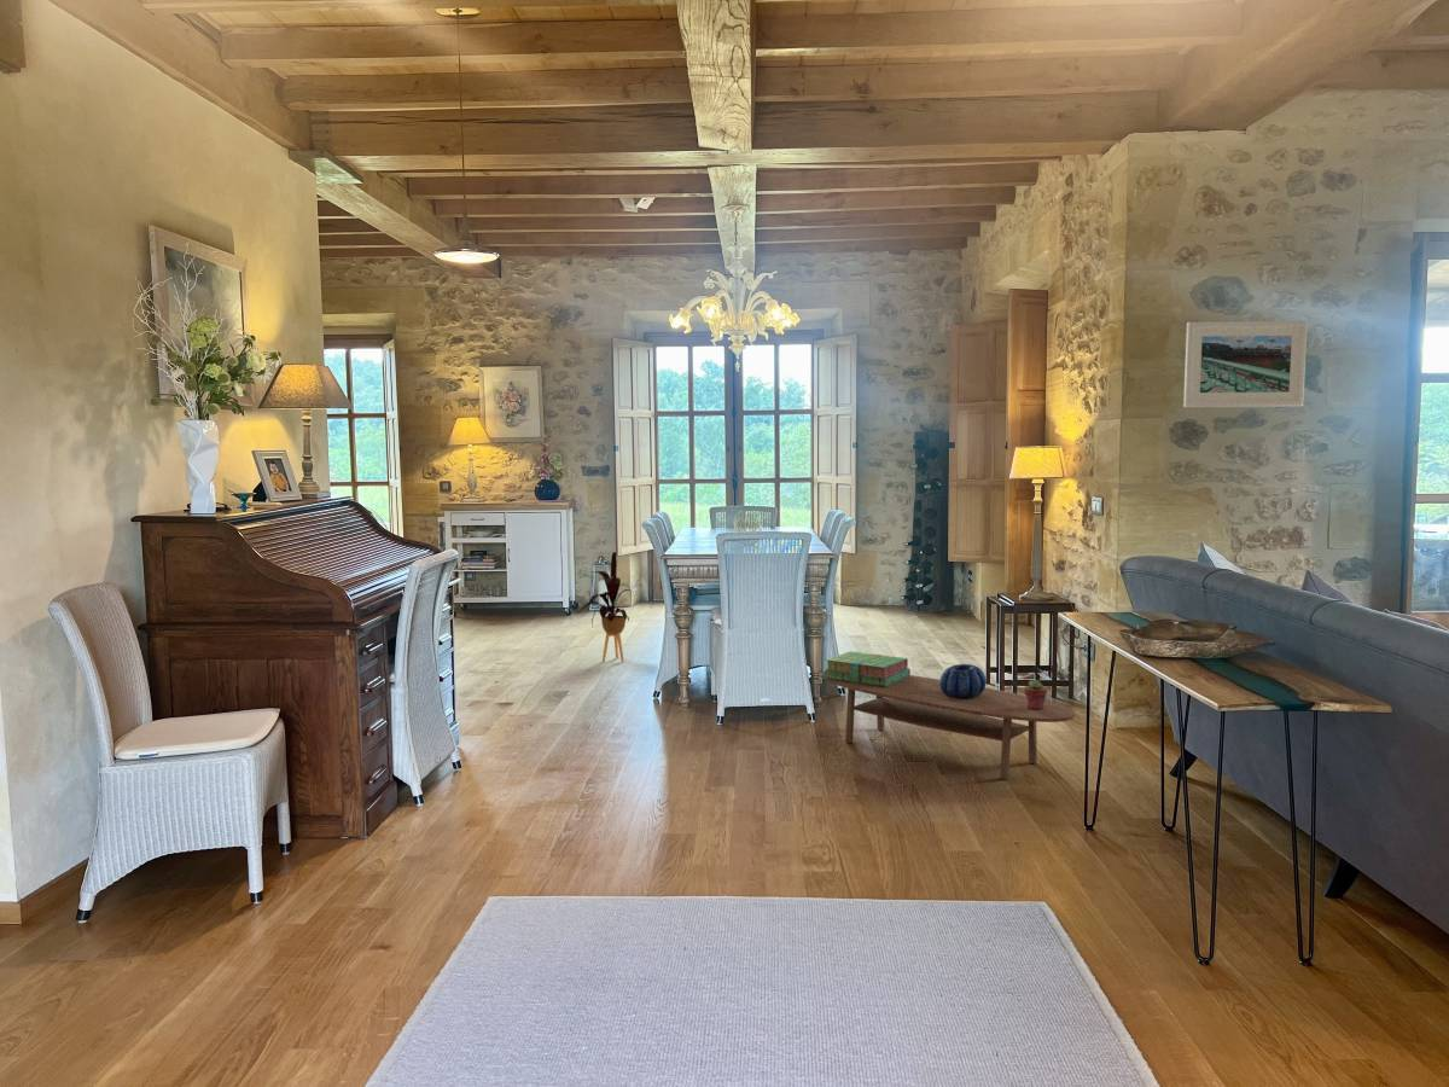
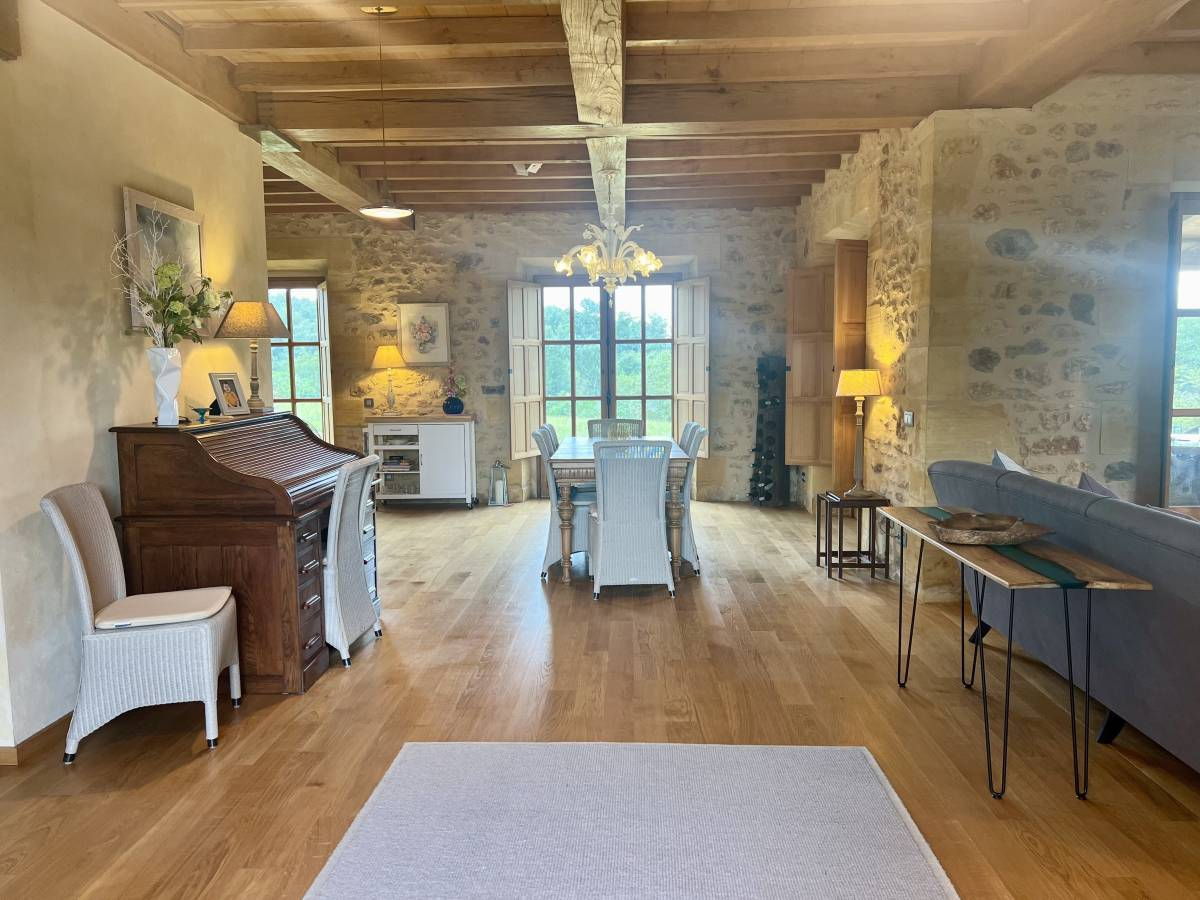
- stack of books (866, 667)
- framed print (1245, 364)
- house plant (606, 606)
- coffee table (937, 721)
- decorative bowl (962, 680)
- potted succulent (1035, 692)
